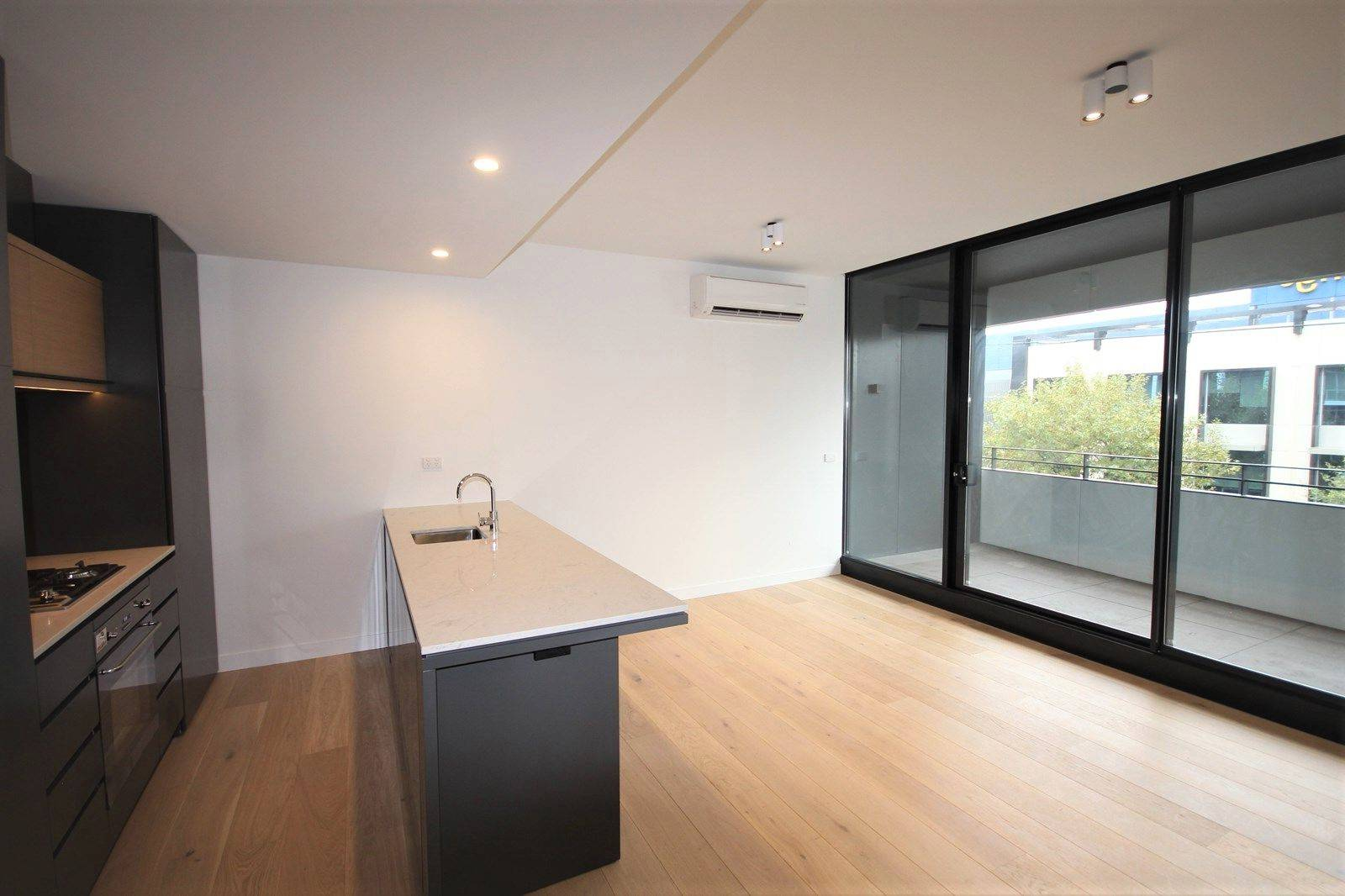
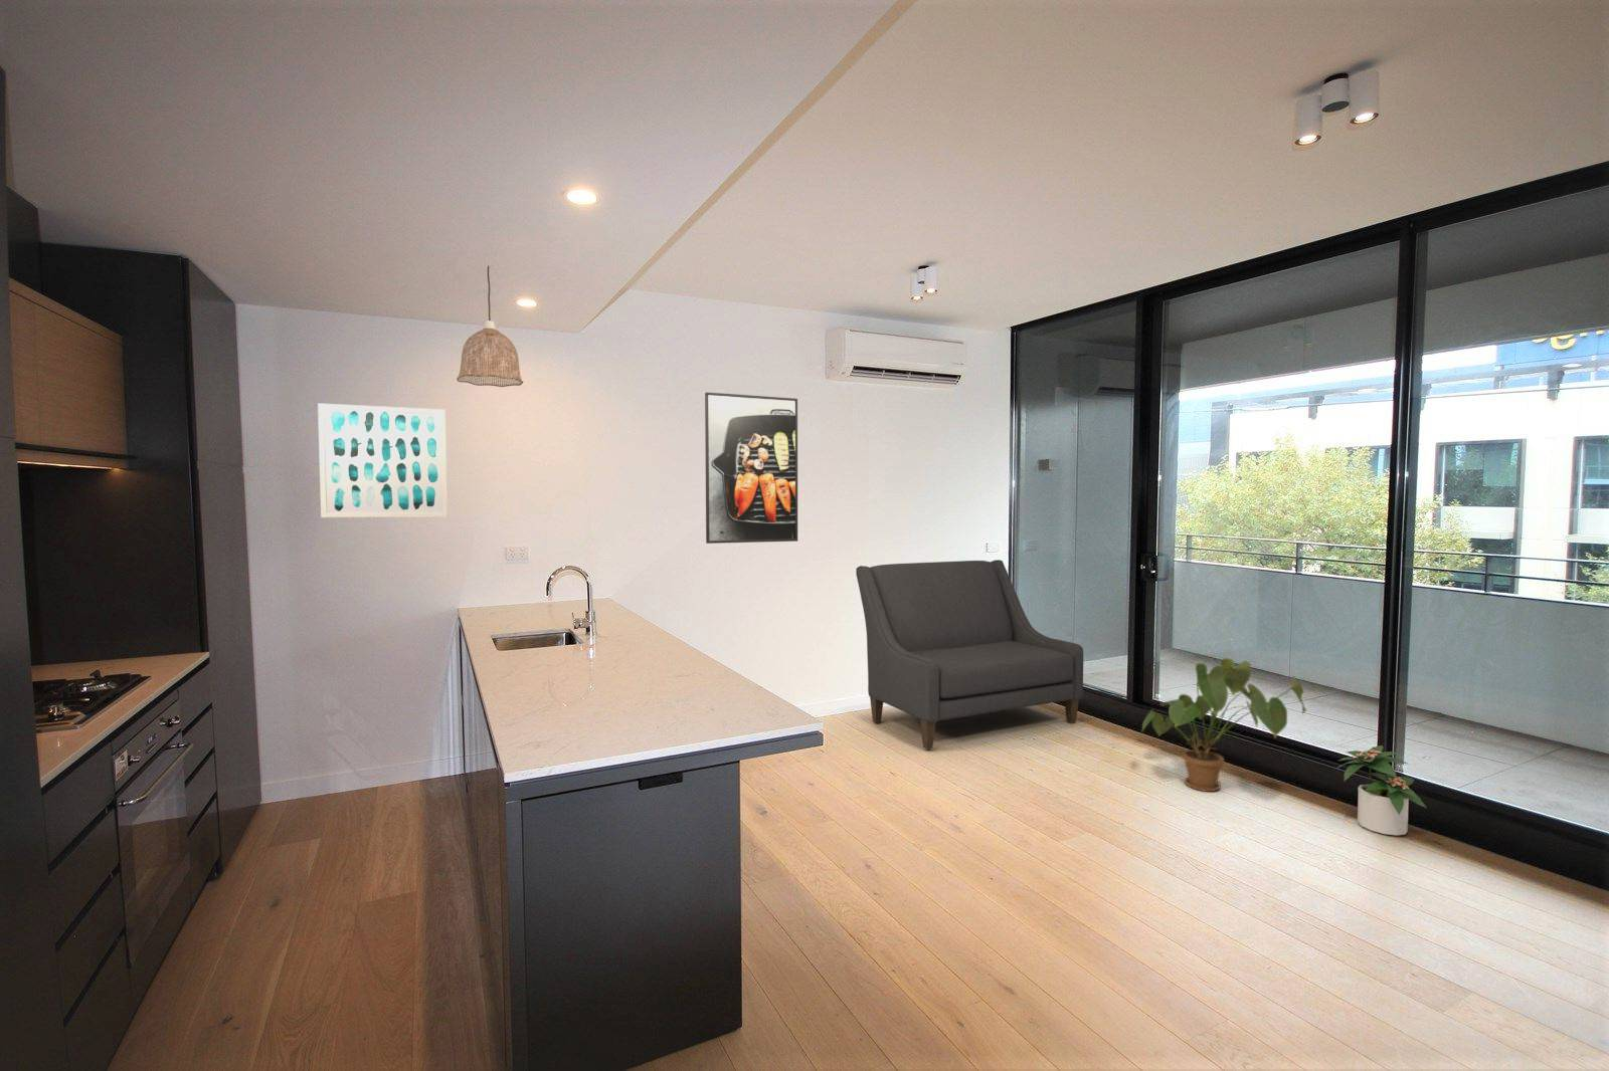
+ potted plant (1376, 788)
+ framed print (752, 470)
+ pendant lamp (489, 324)
+ house plant (1224, 726)
+ wall art (384, 461)
+ sofa (967, 642)
